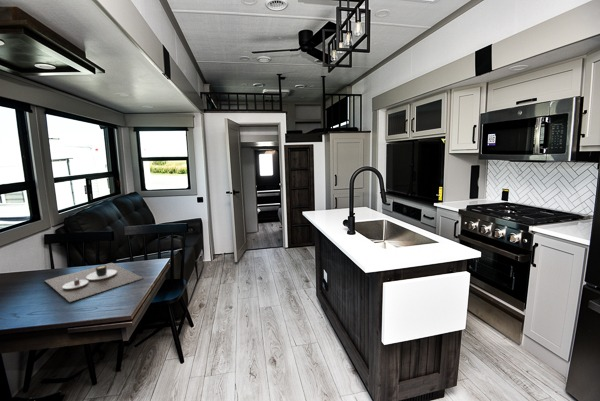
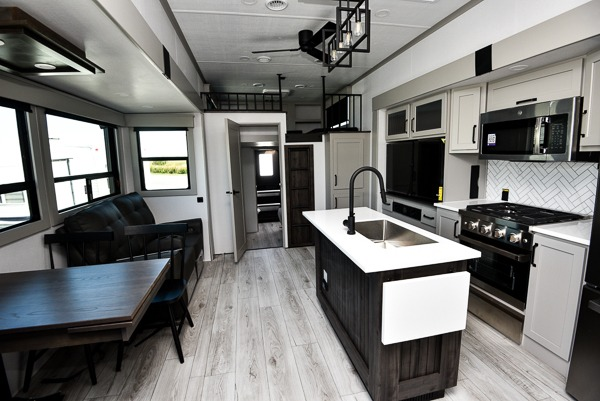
- place mat (93, 274)
